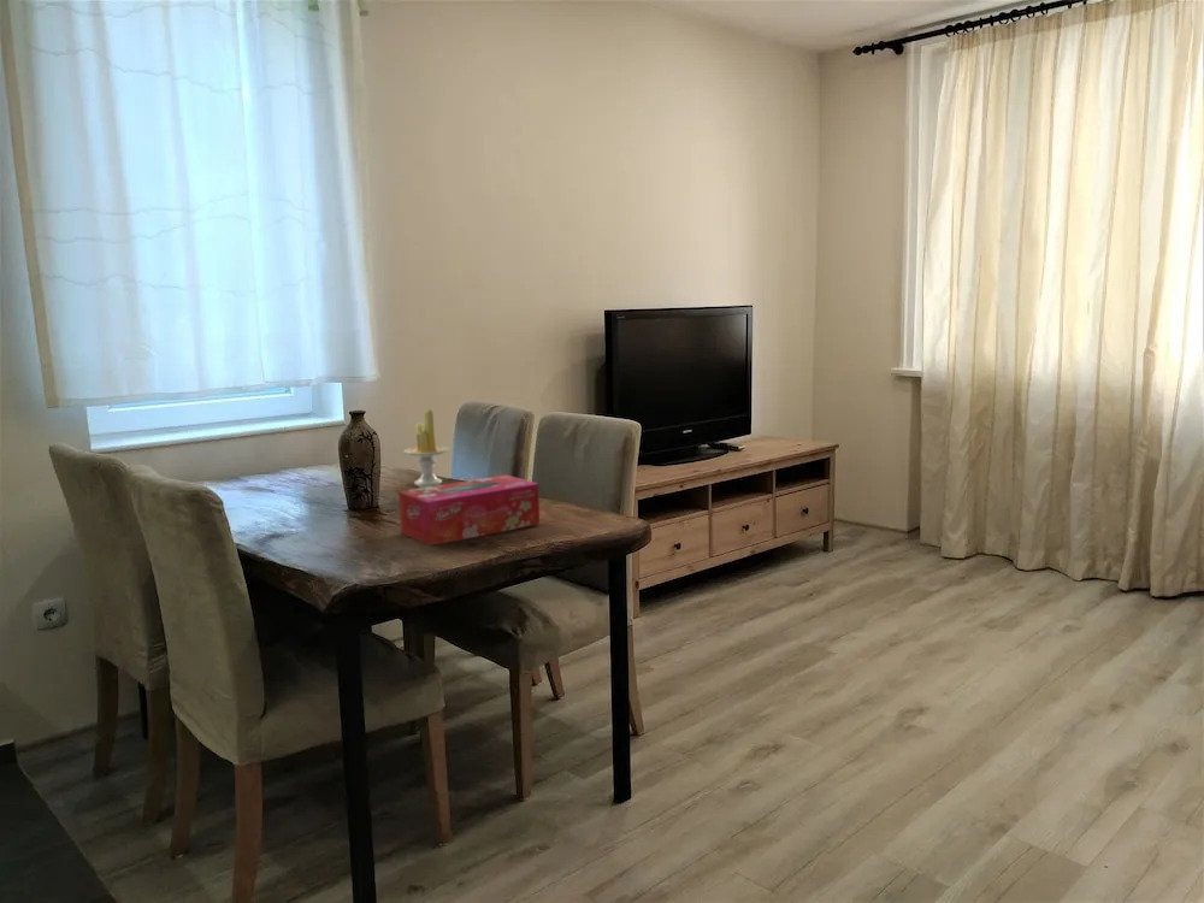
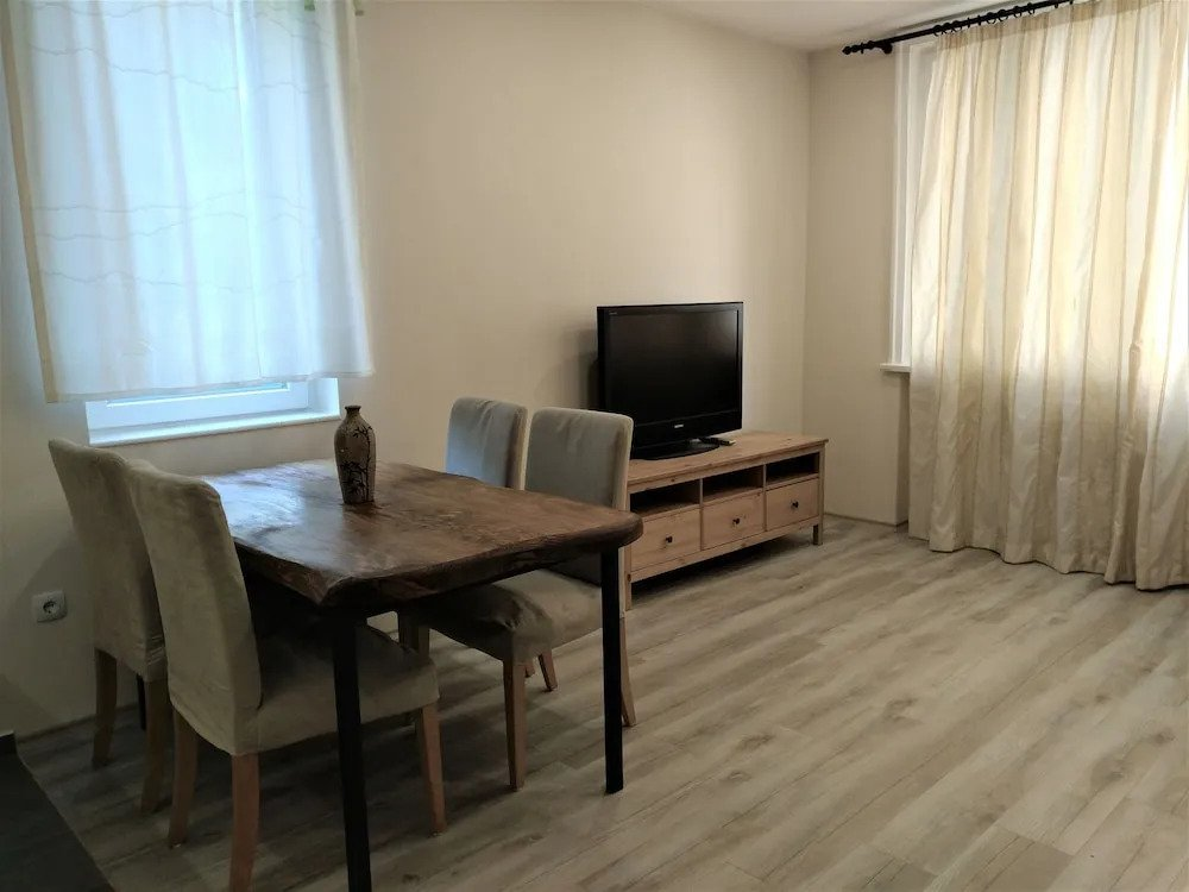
- candle (426, 453)
- tissue box (470, 508)
